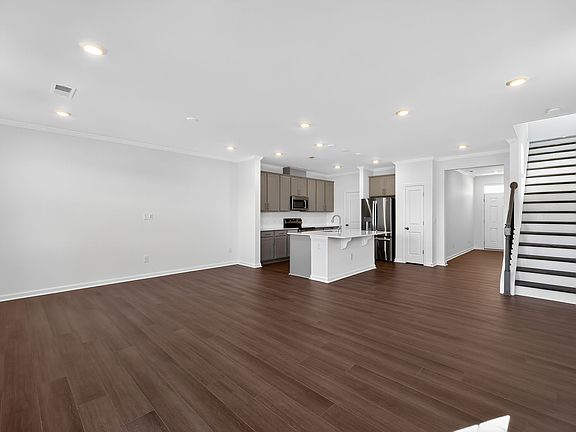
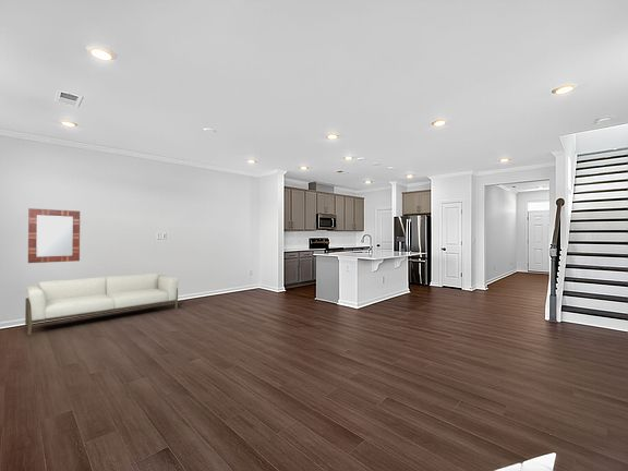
+ home mirror (55, 235)
+ sofa (109, 298)
